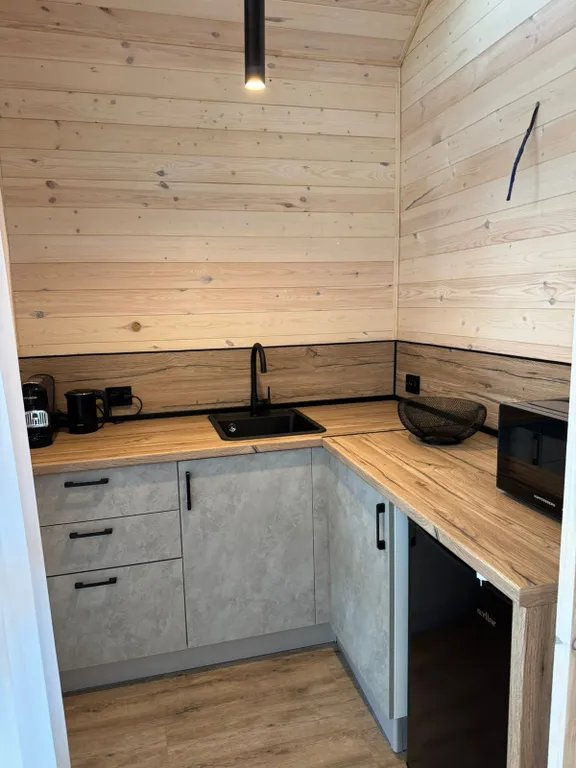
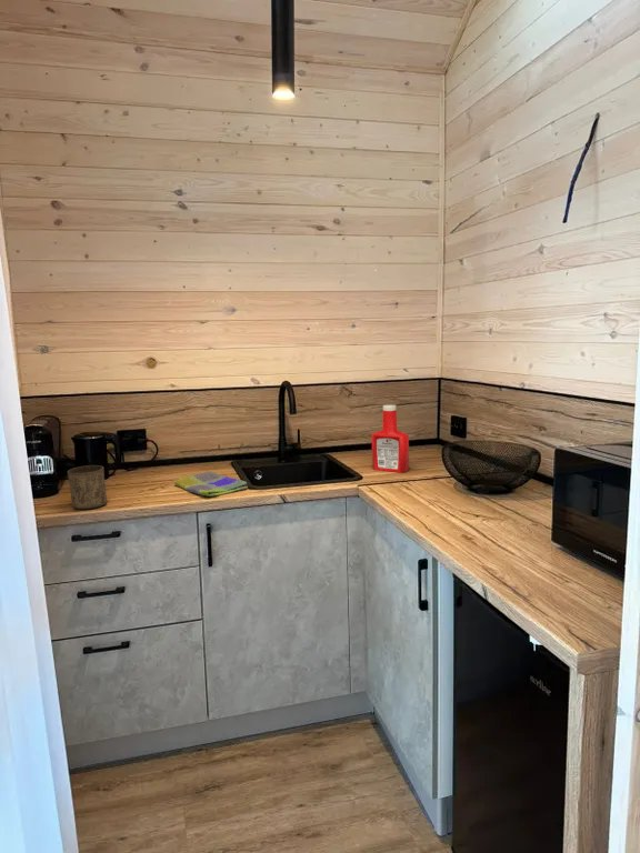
+ soap bottle (390, 438)
+ cup (87, 486)
+ dish towel (210, 483)
